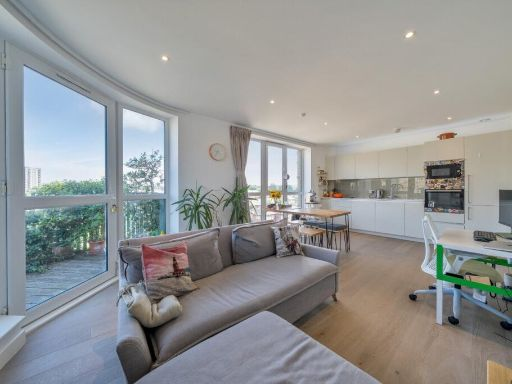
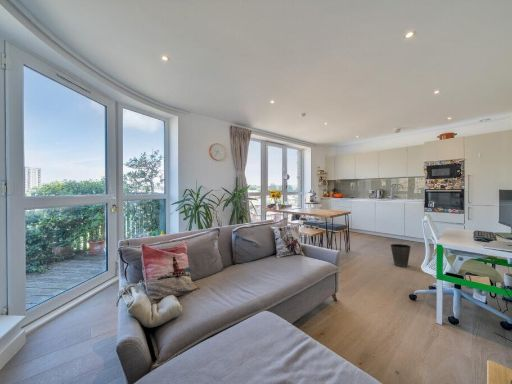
+ waste basket (400, 255)
